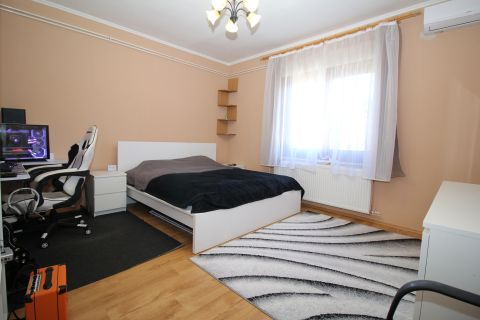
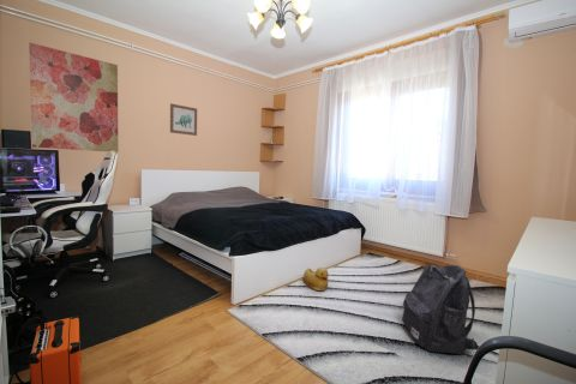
+ backpack (440, 301)
+ rubber duck (314, 274)
+ wall art (184, 120)
+ wall art (78, 102)
